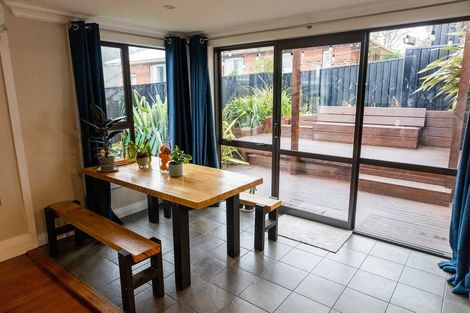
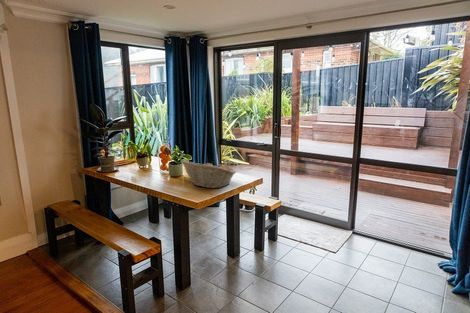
+ fruit basket (208, 171)
